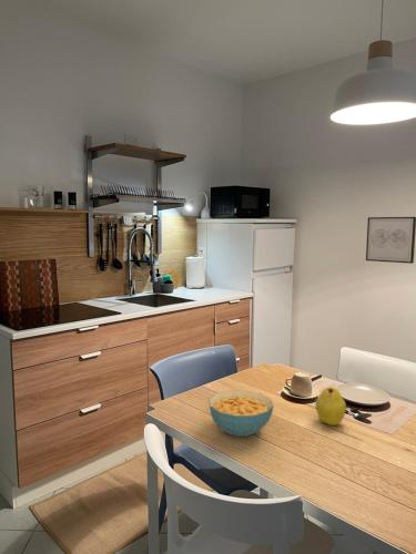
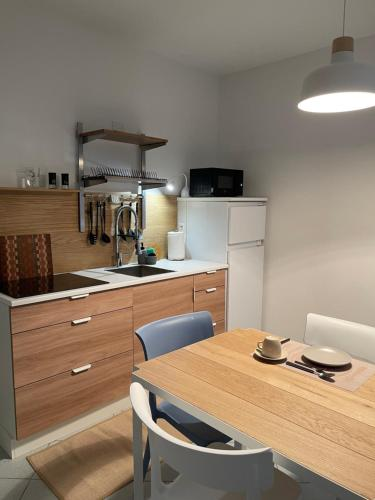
- cereal bowl (240, 417)
- fruit (331, 404)
- wall art (389, 239)
